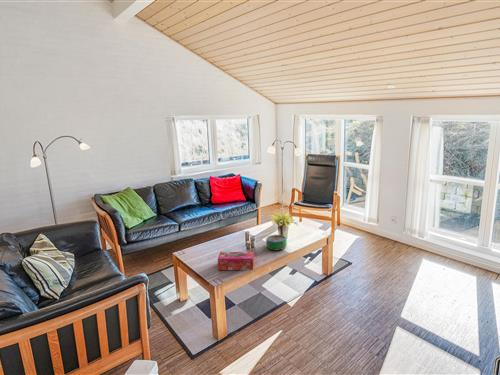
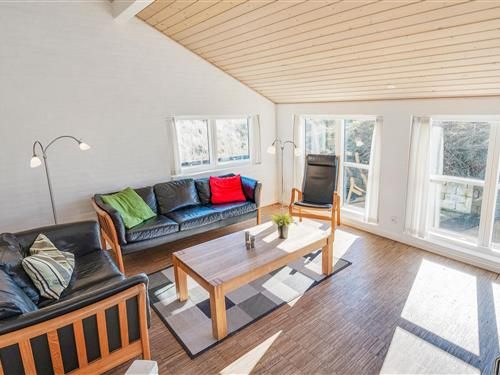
- tissue box (236, 260)
- decorative bowl (276, 242)
